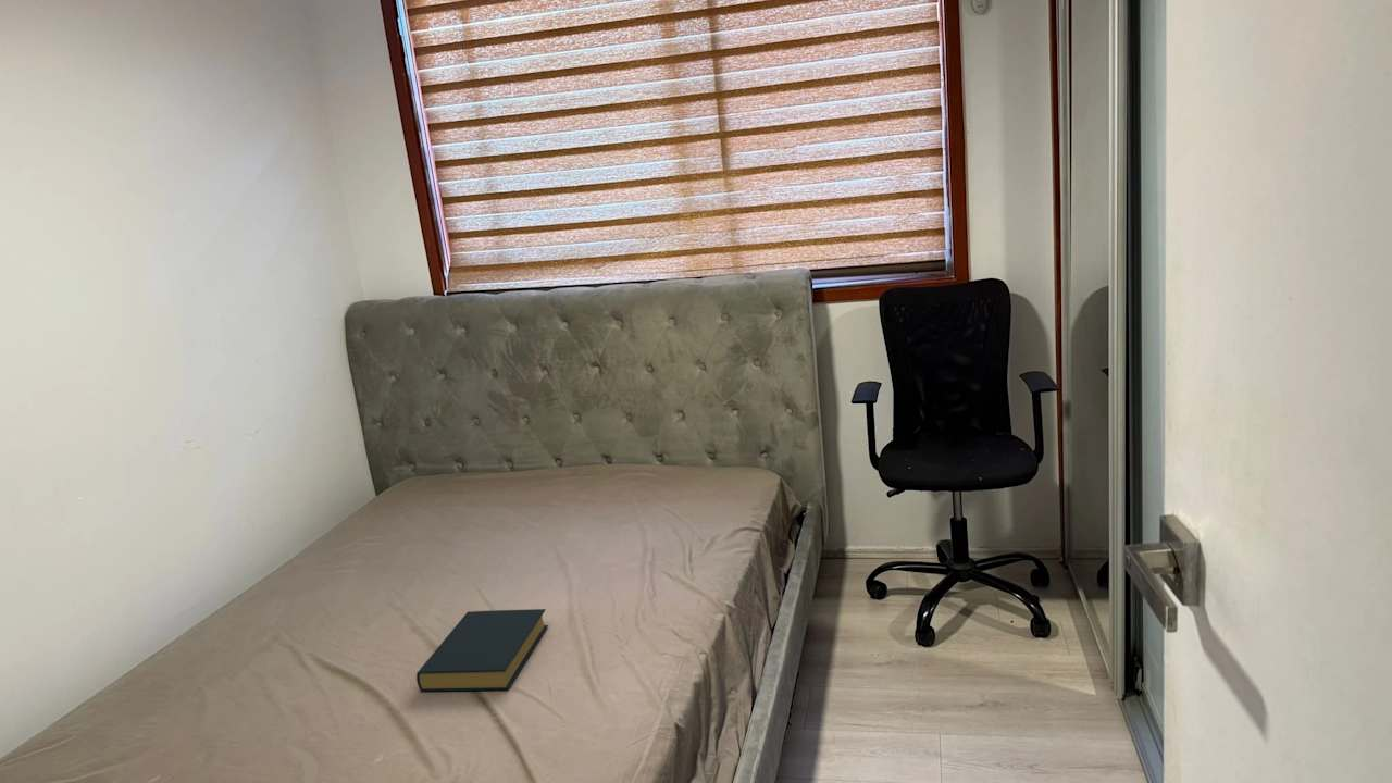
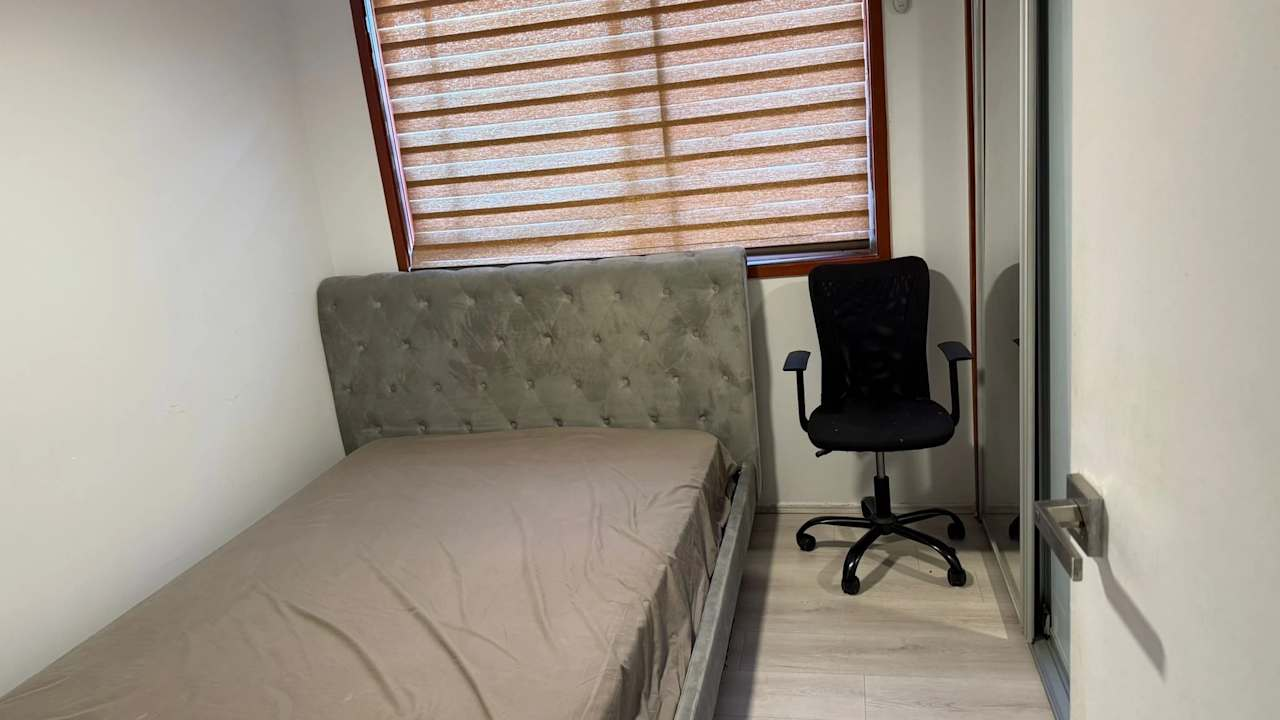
- hardback book (485, 647)
